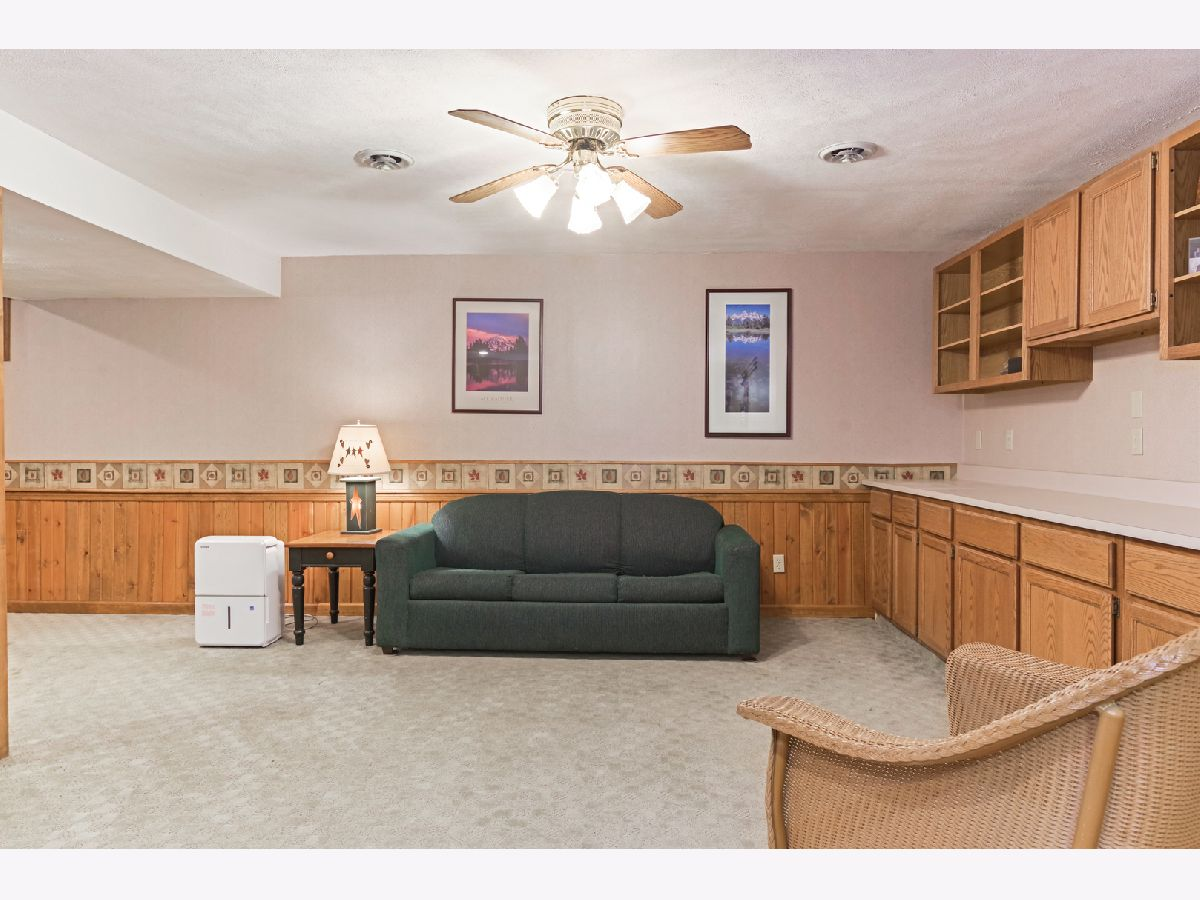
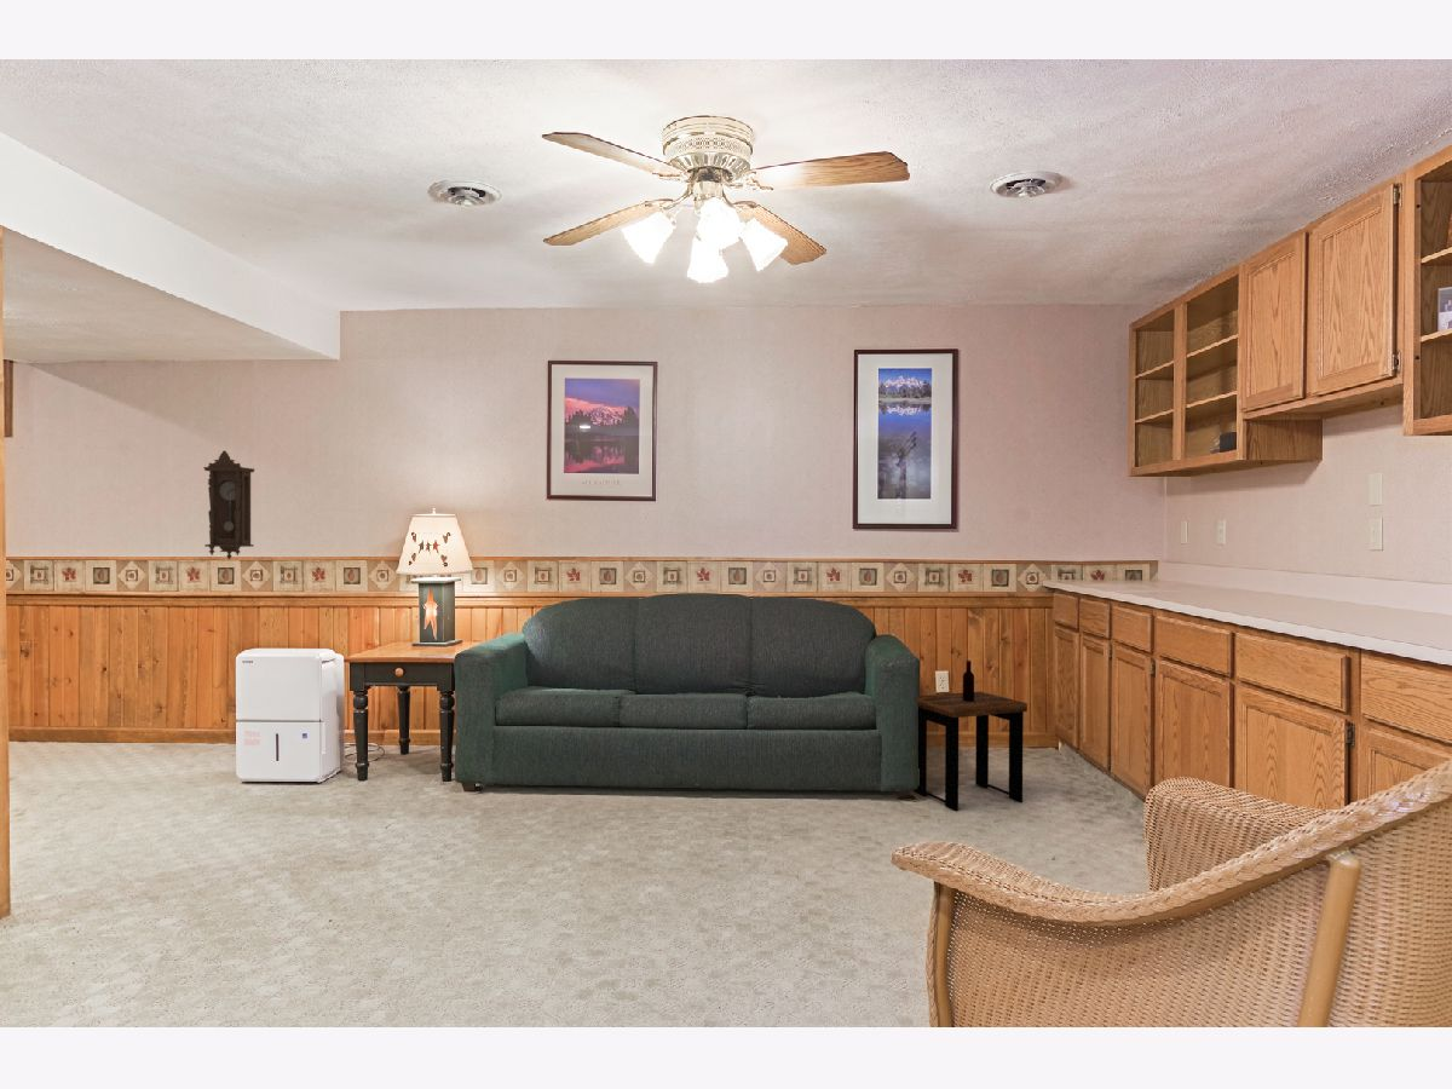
+ side table (976, 728)
+ pendulum clock (229, 505)
